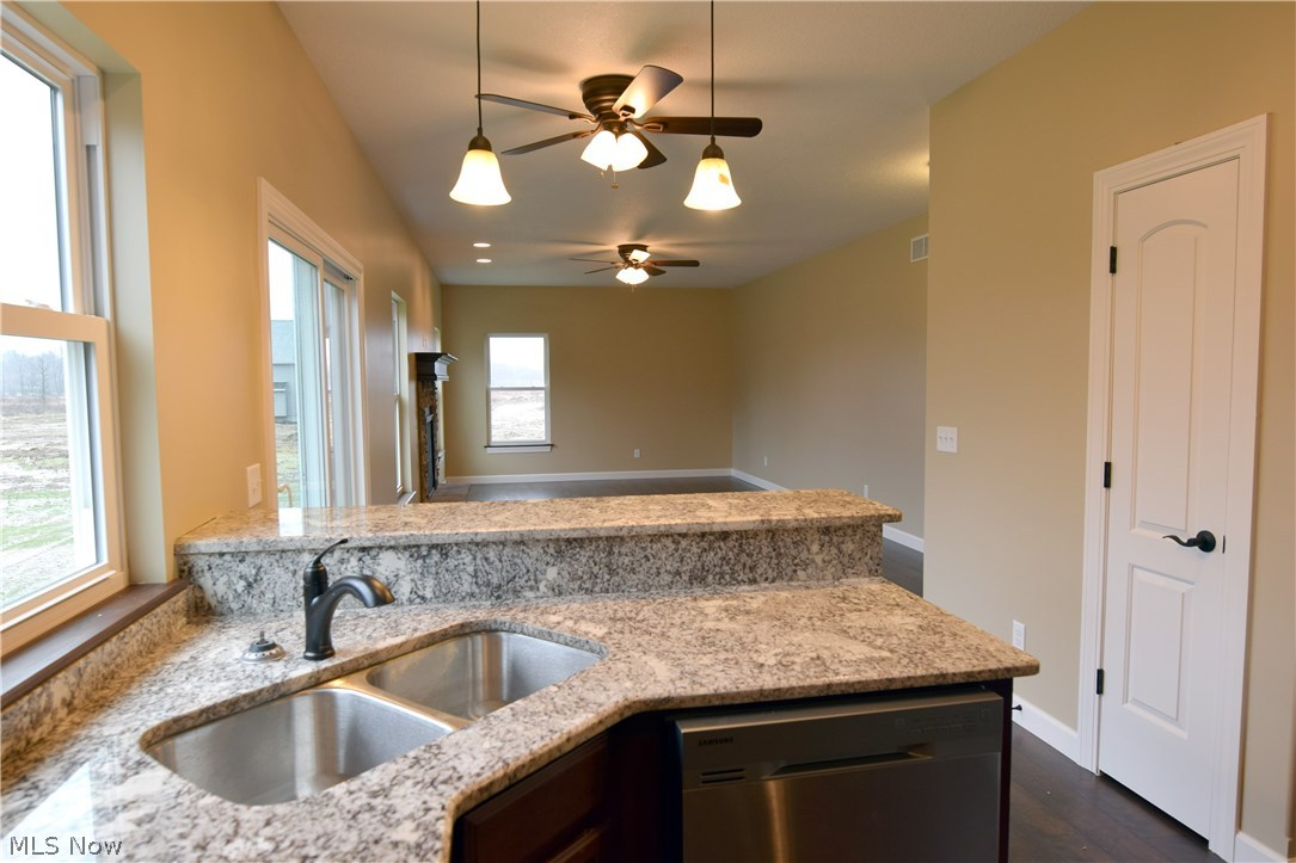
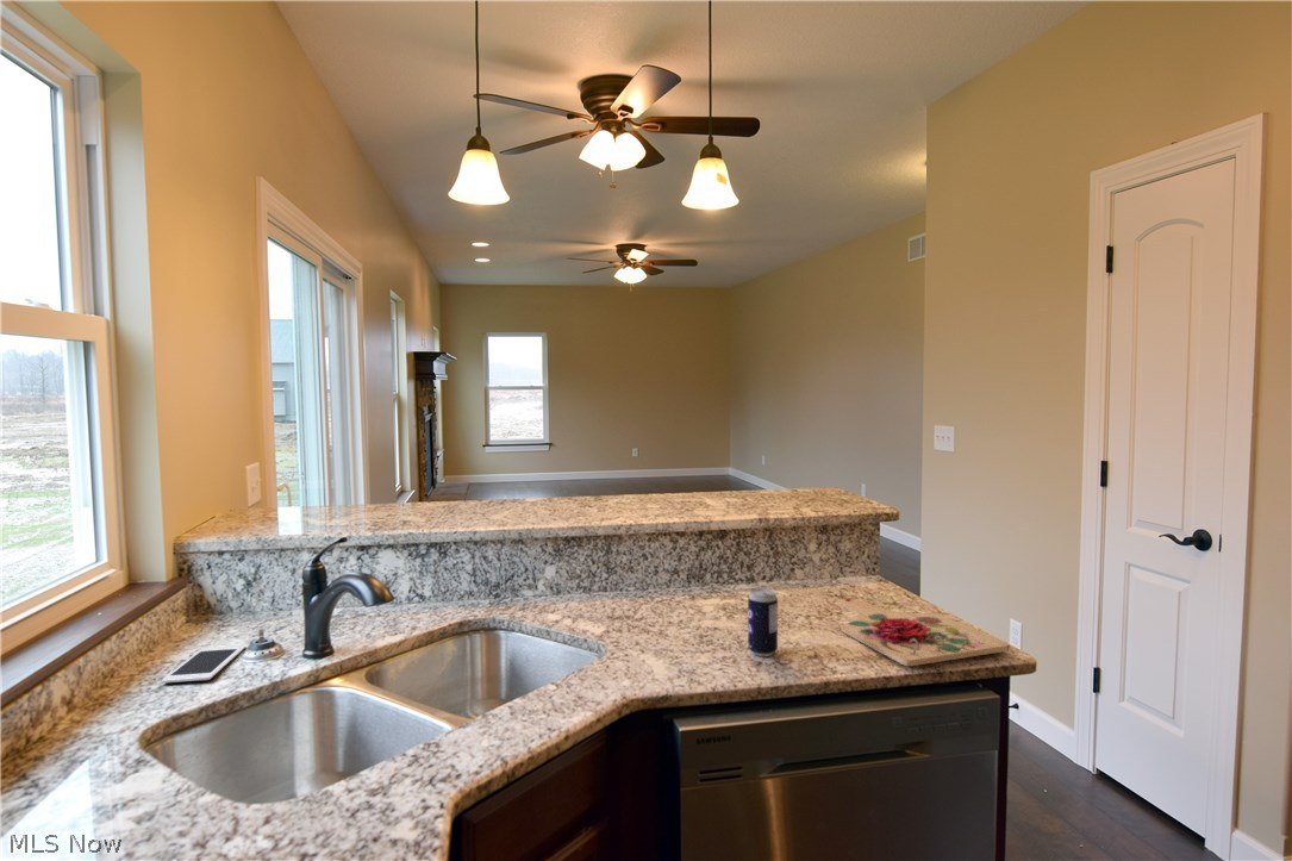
+ cell phone (206, 662)
+ cutting board (894, 617)
+ beverage can (762, 622)
